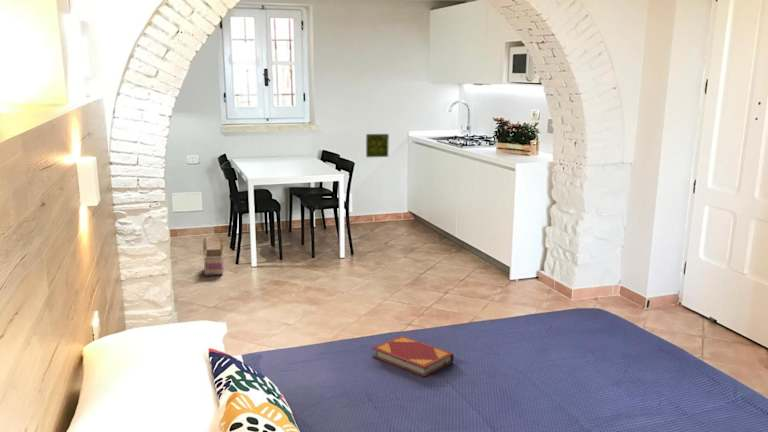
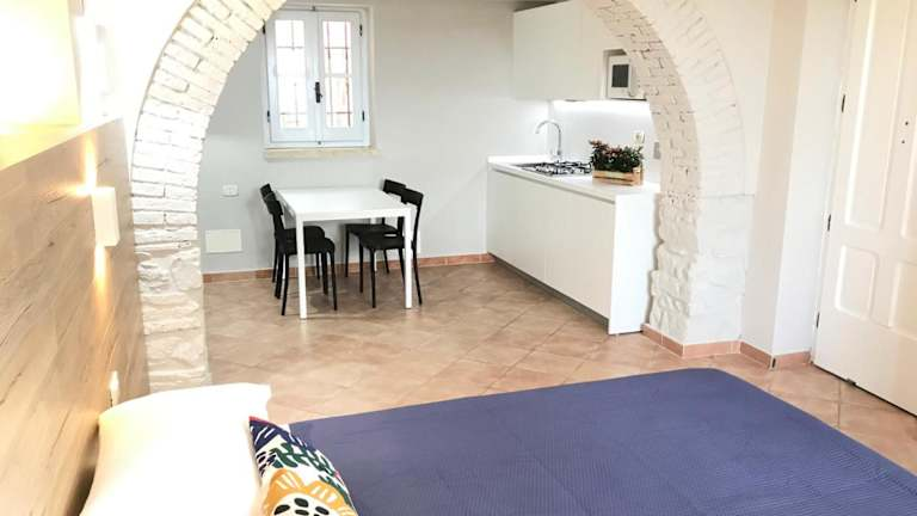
- basket (213, 253)
- decorative tile (377, 145)
- hardback book (412, 354)
